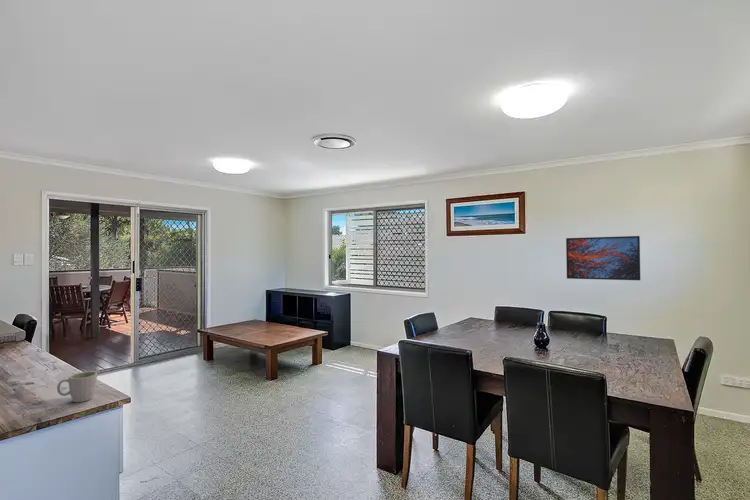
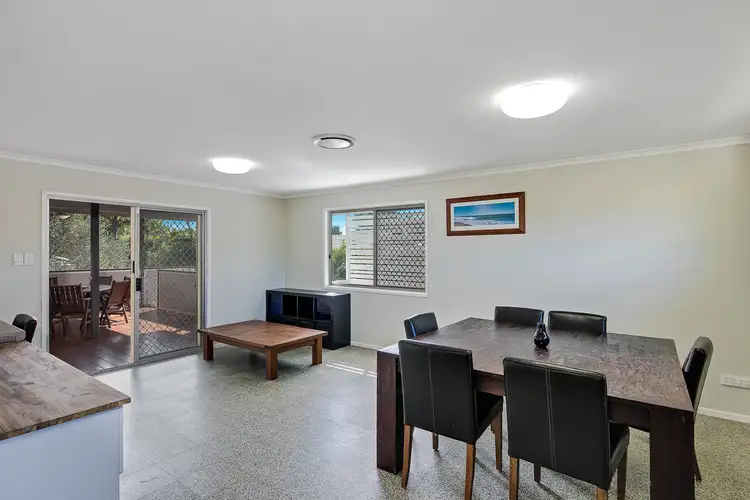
- mug (77, 387)
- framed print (601, 258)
